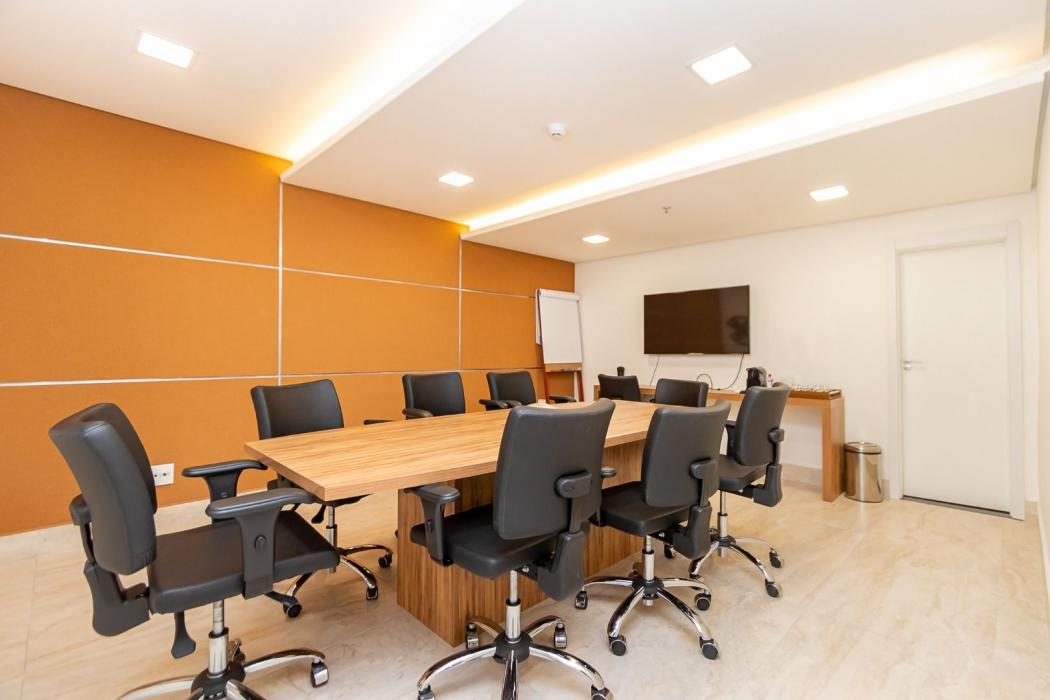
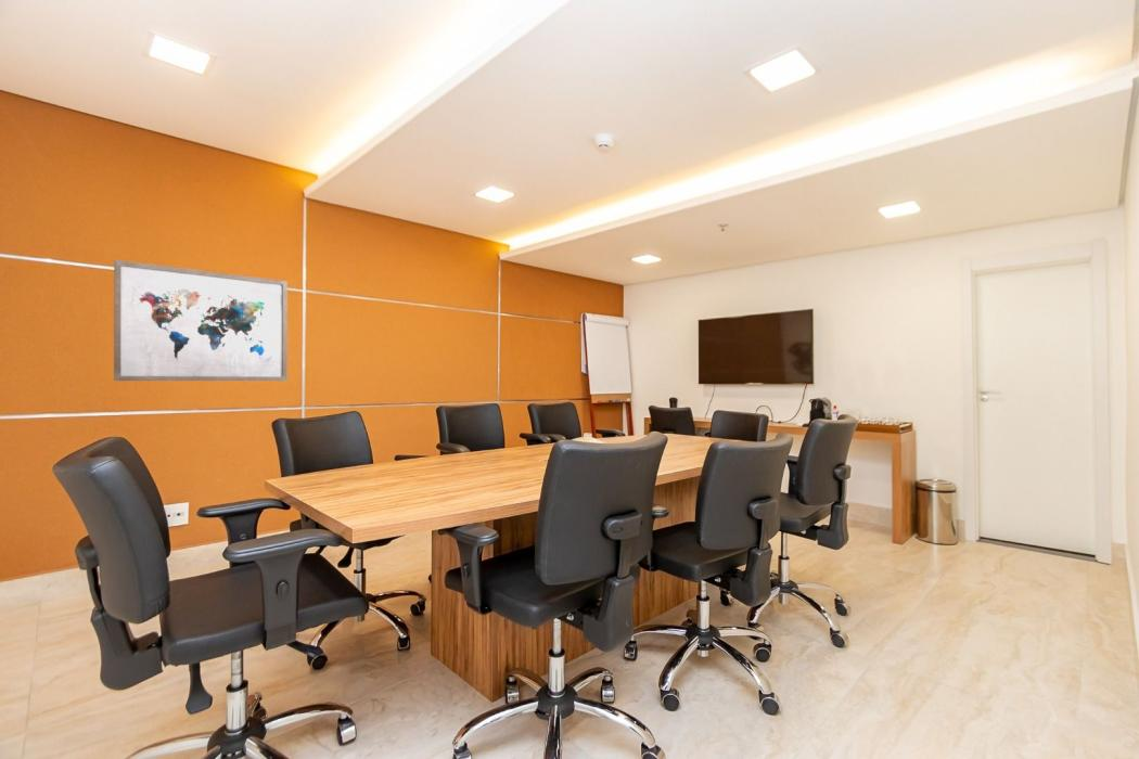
+ wall art (208, 325)
